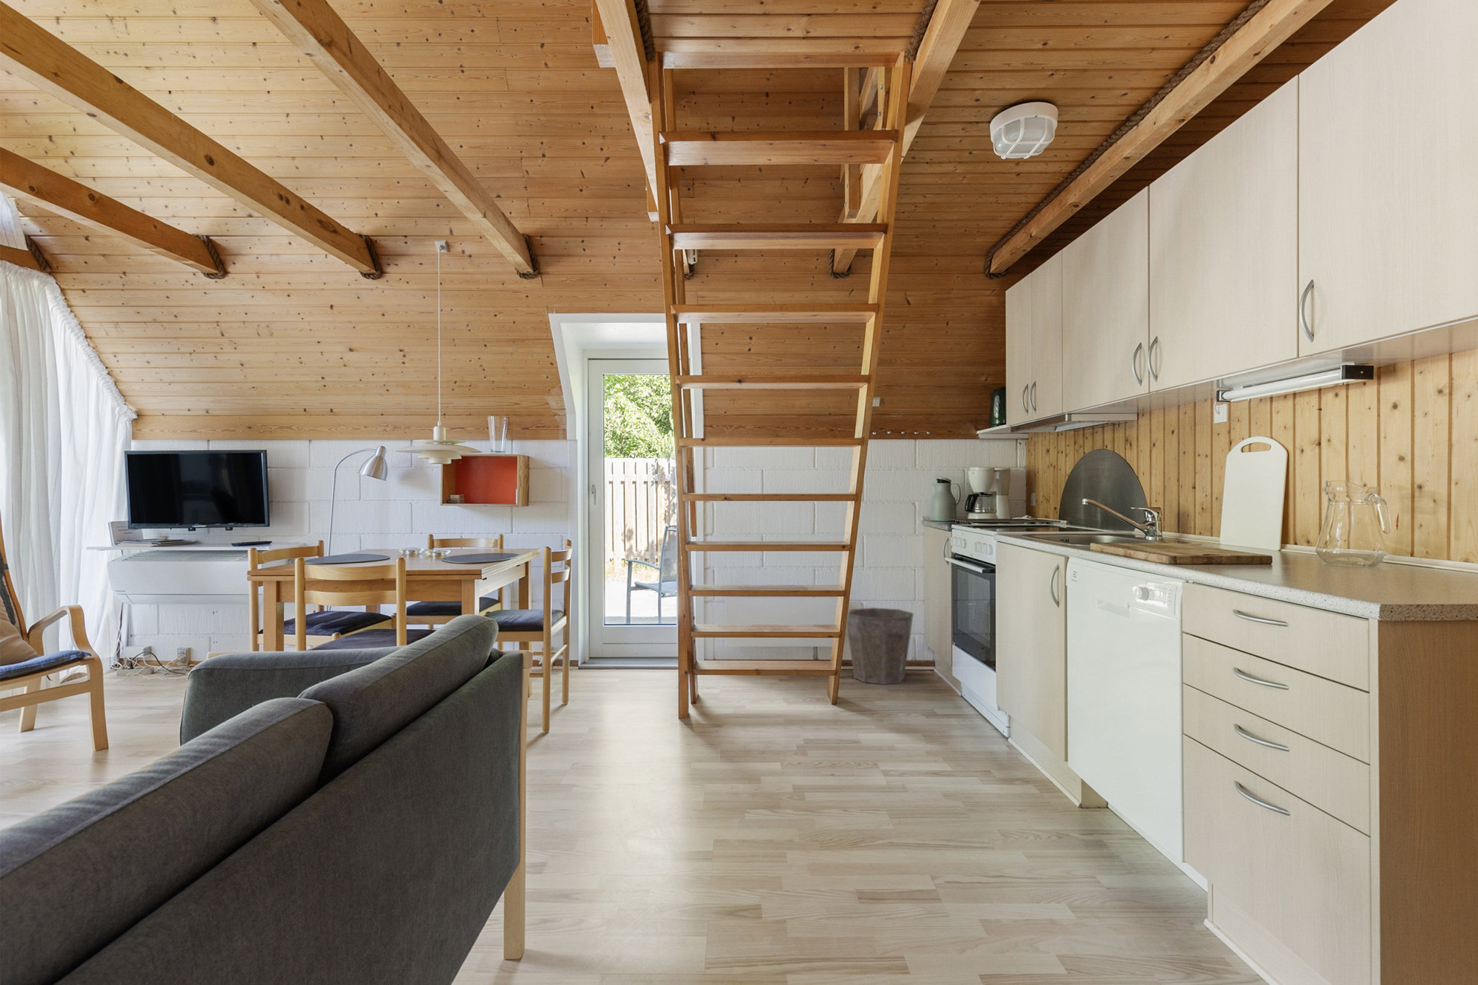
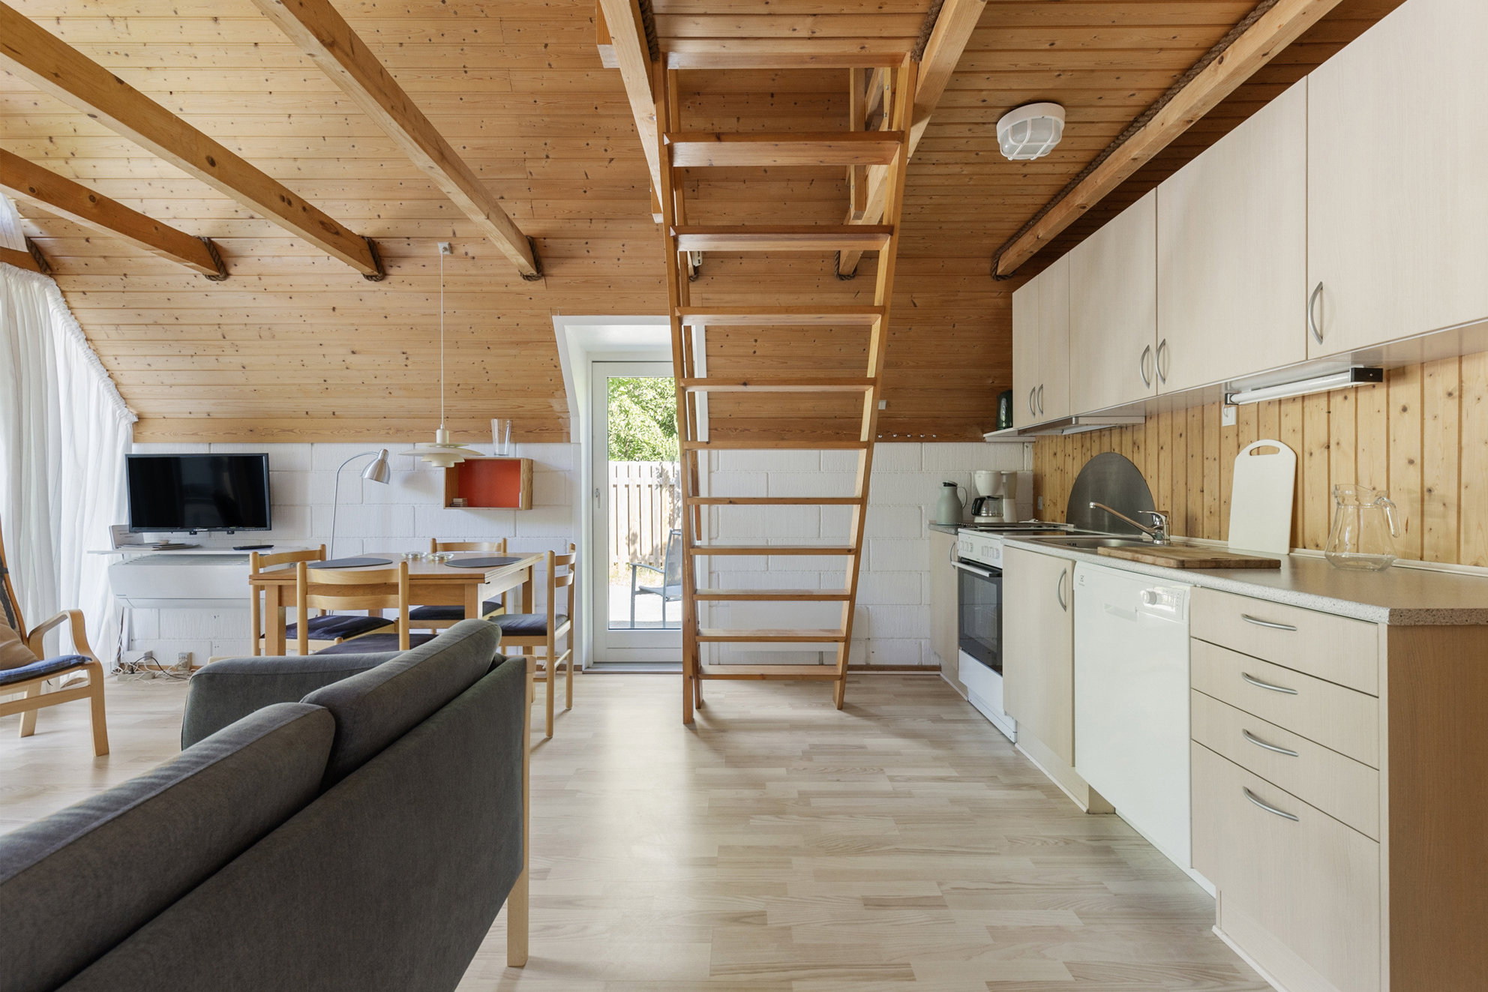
- waste bin (879, 644)
